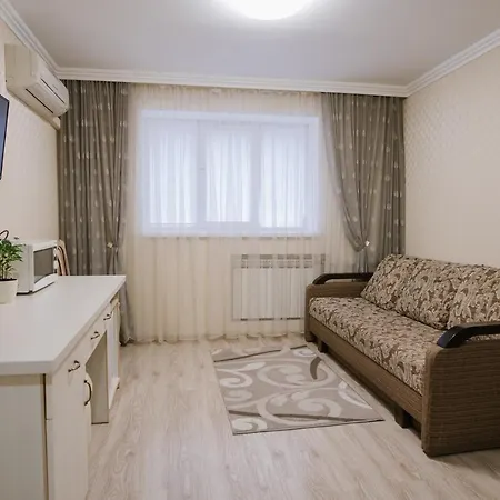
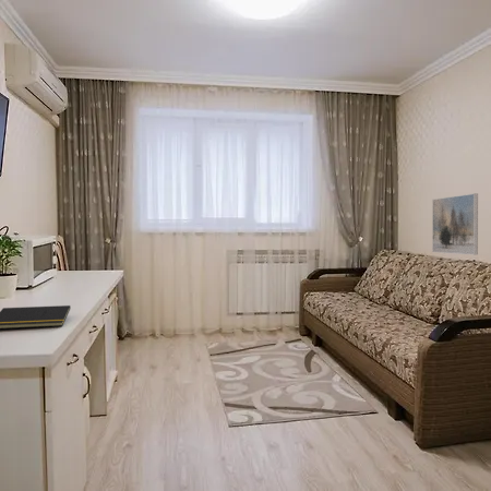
+ notepad (32, 316)
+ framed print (453, 225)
